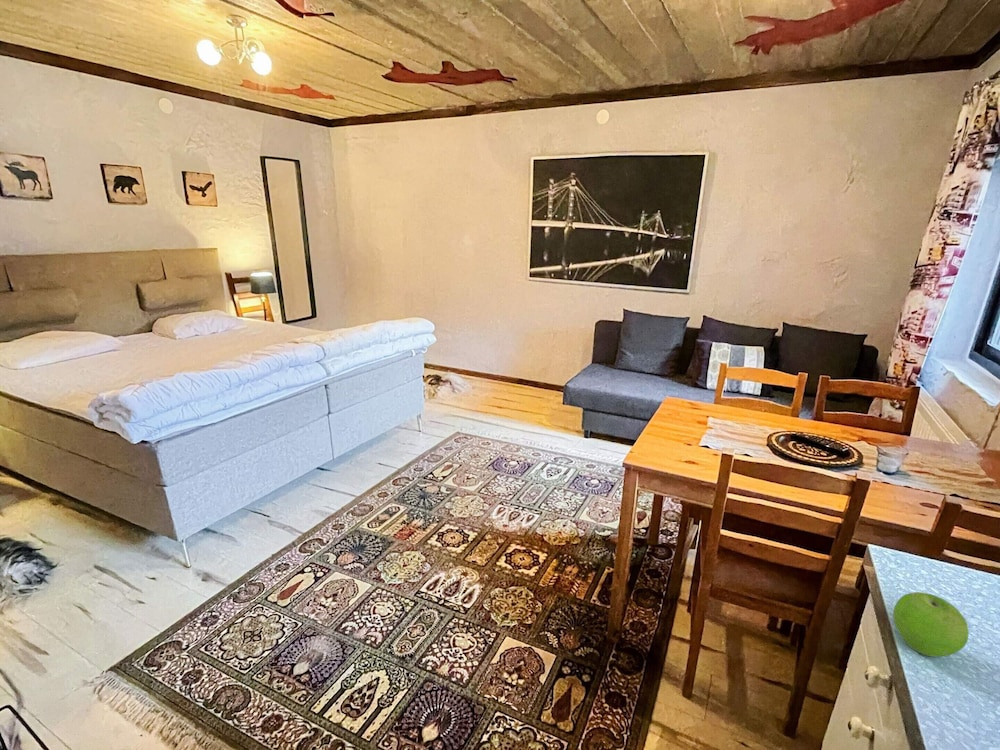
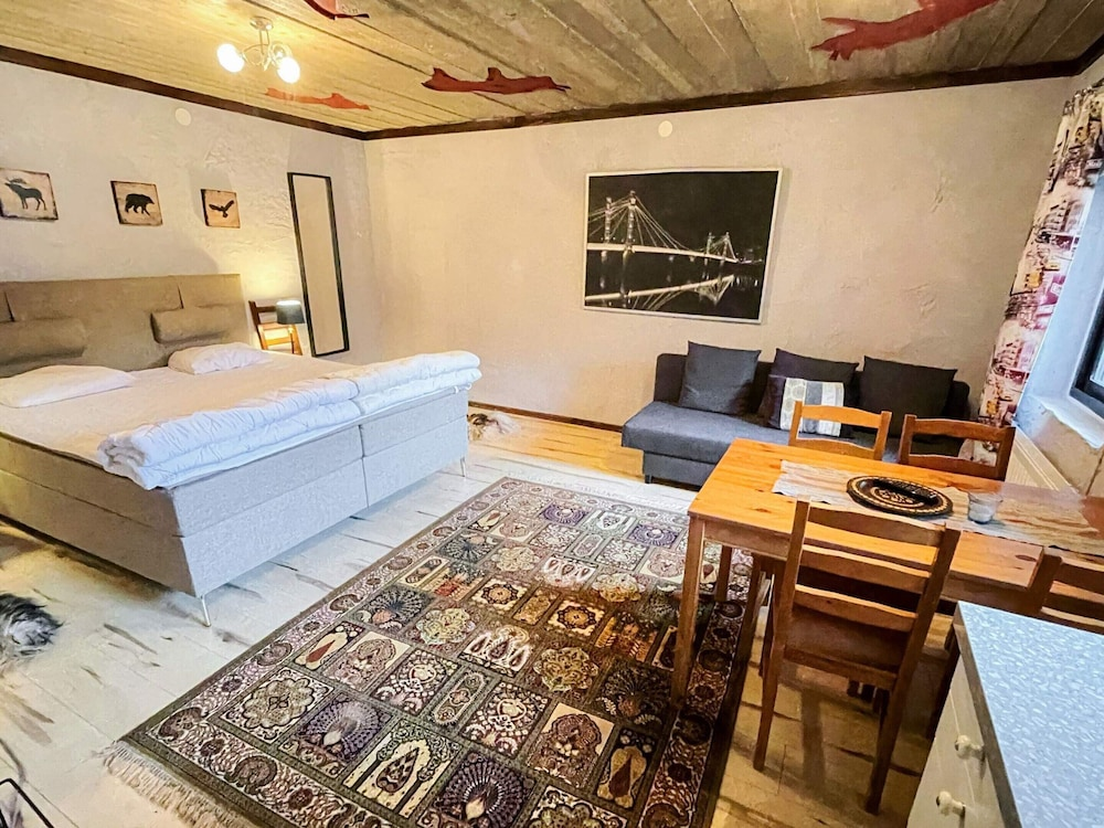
- fruit (928, 625)
